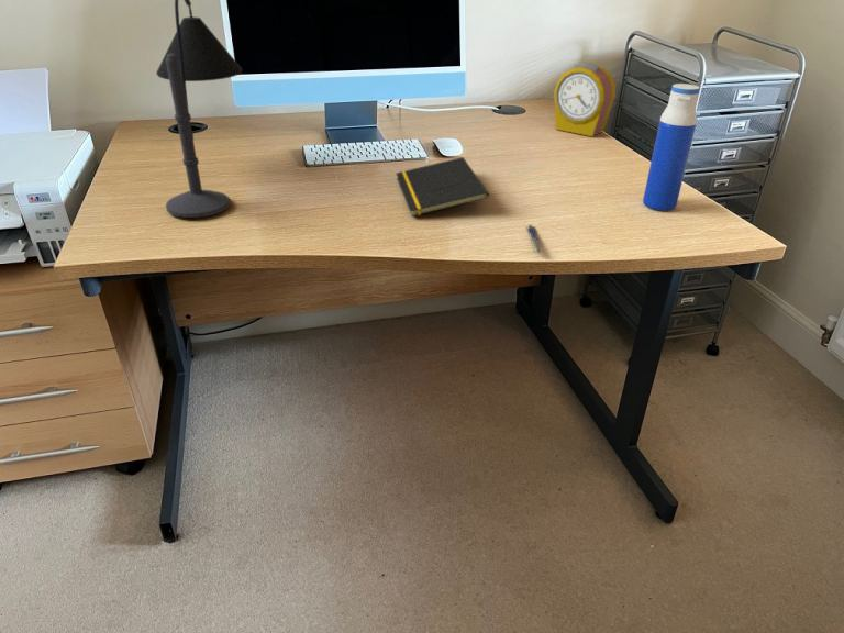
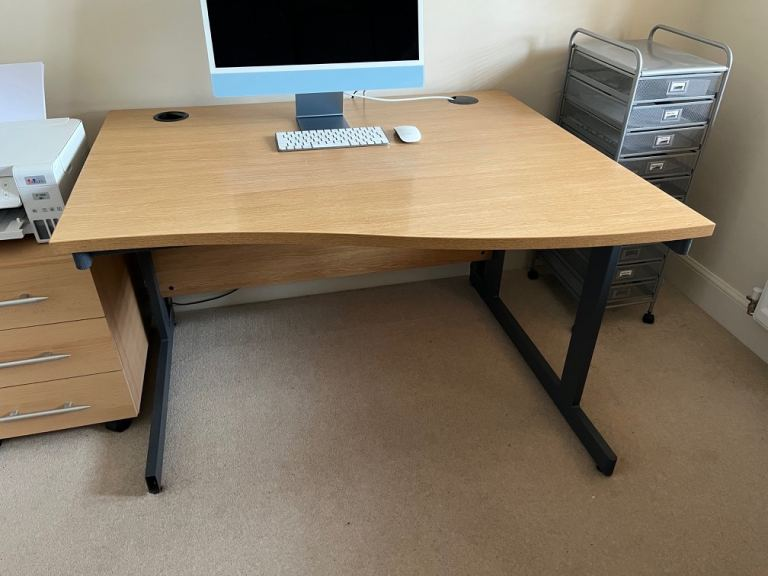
- water bottle (671, 148)
- pen (534, 238)
- notepad (438, 185)
- alarm clock (584, 97)
- desk lamp (187, 99)
